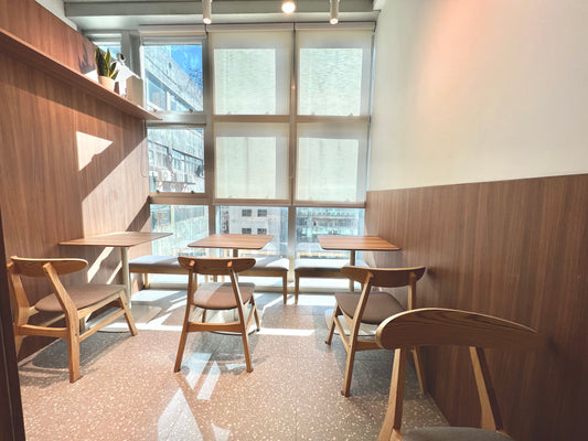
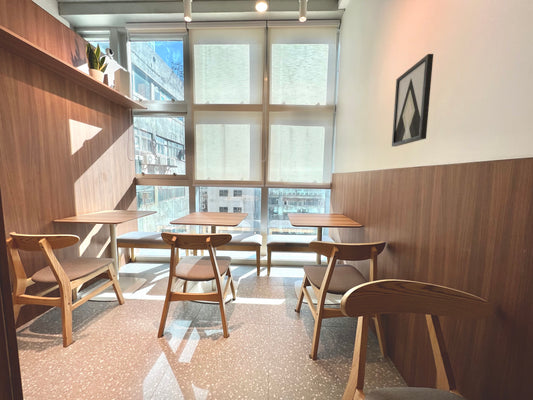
+ wall art (409, 106)
